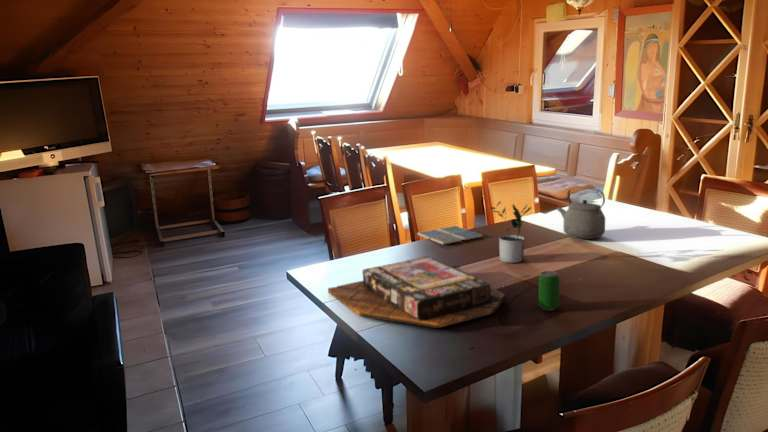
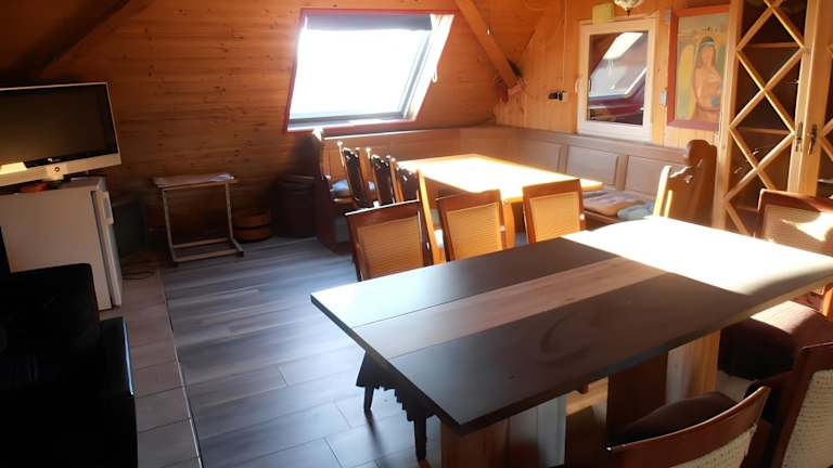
- tea kettle (579, 211)
- potted plant (509, 229)
- board game (421, 282)
- drink coaster (449, 234)
- beverage can (548, 290)
